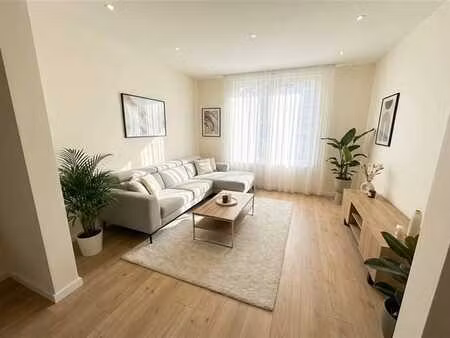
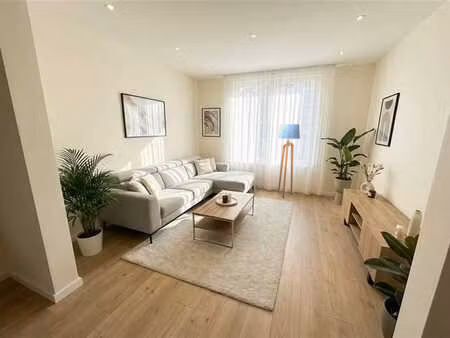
+ floor lamp (286, 160)
